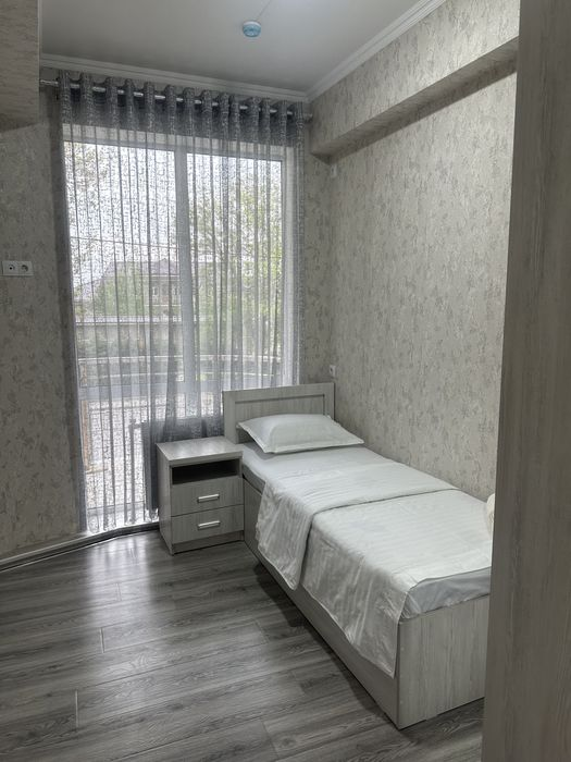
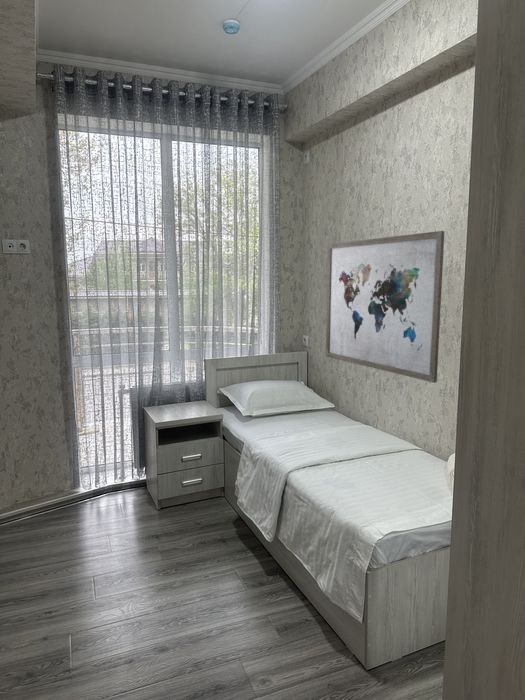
+ wall art (375, 304)
